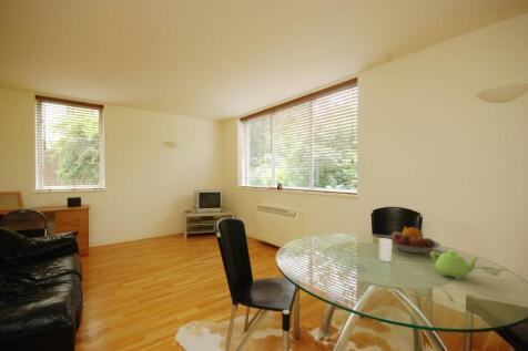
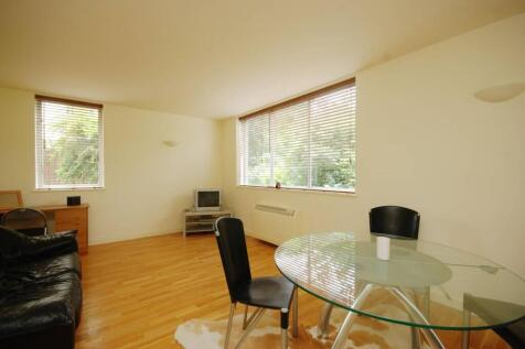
- fruit bowl (410, 238)
- teapot (454, 262)
